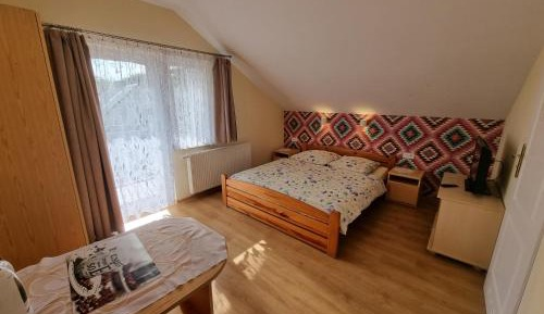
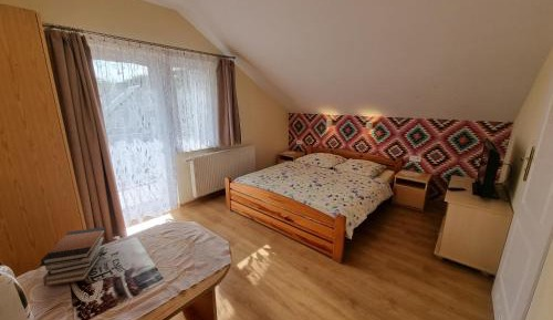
+ book stack (77, 254)
